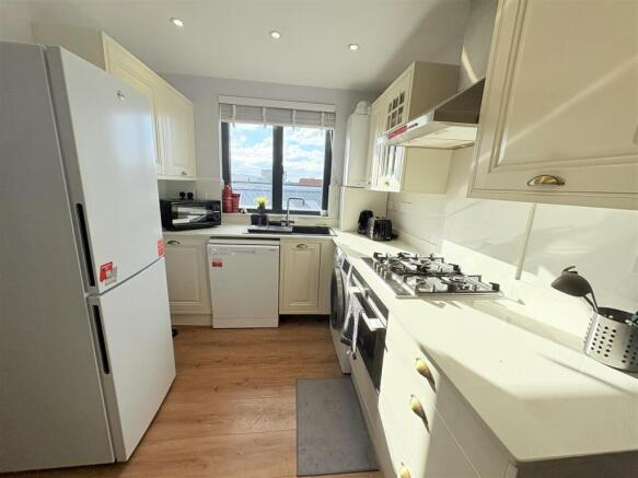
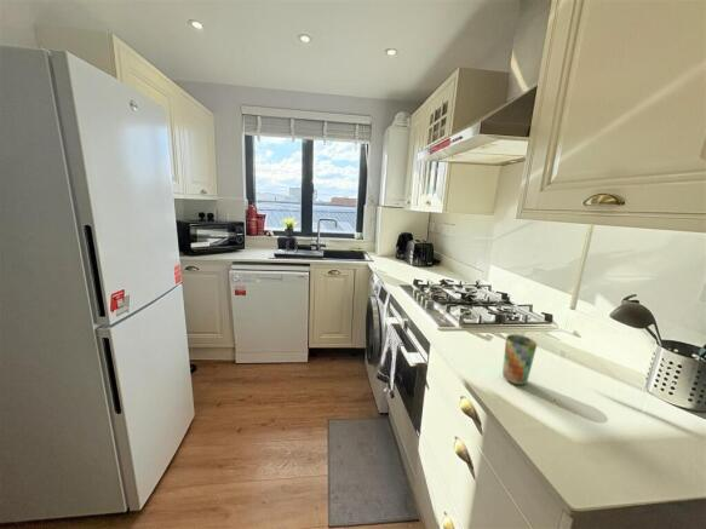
+ cup (517, 360)
